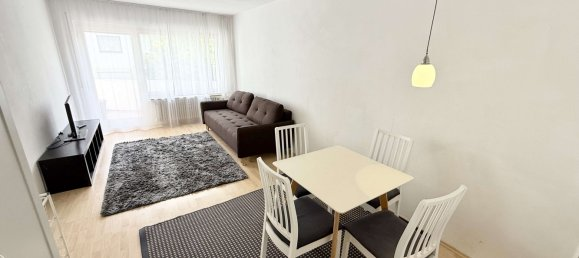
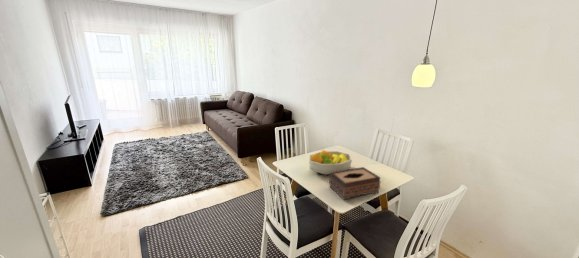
+ fruit bowl (330, 160)
+ tissue box (354, 182)
